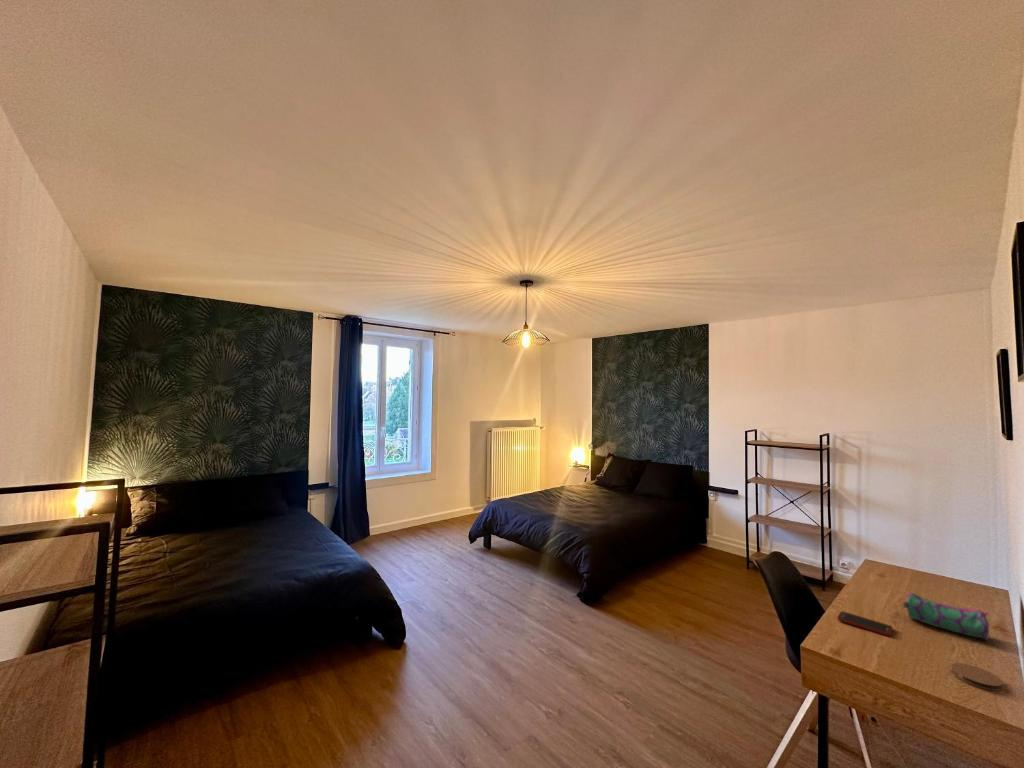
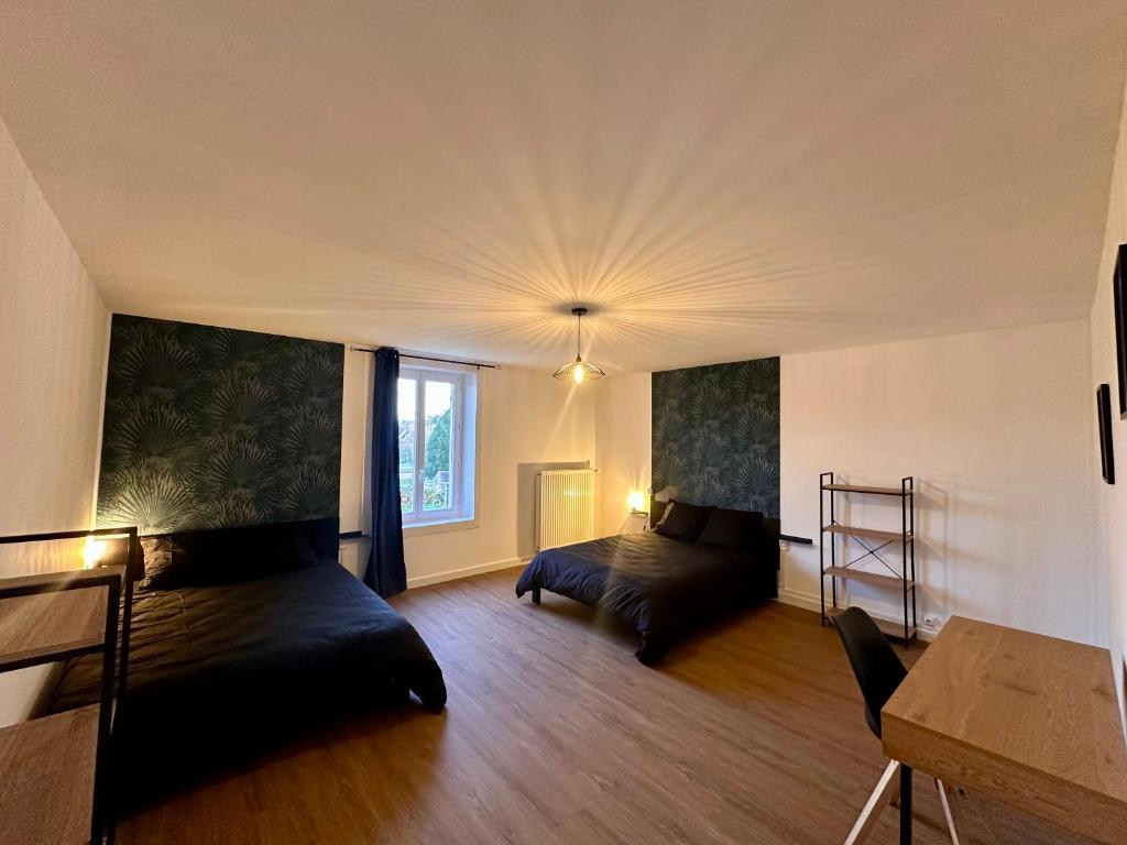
- coaster (976, 676)
- pencil case (944, 614)
- cell phone (864, 623)
